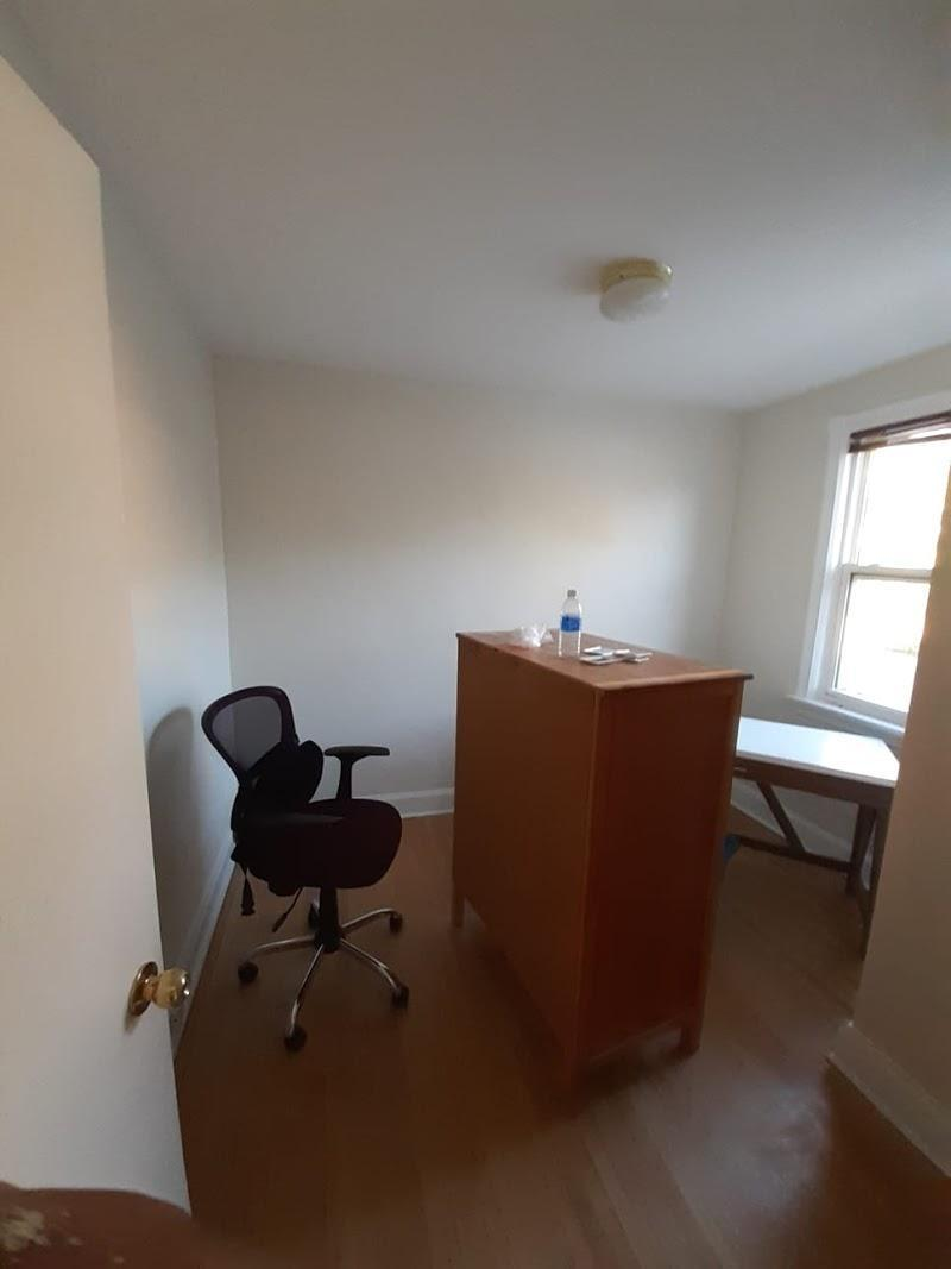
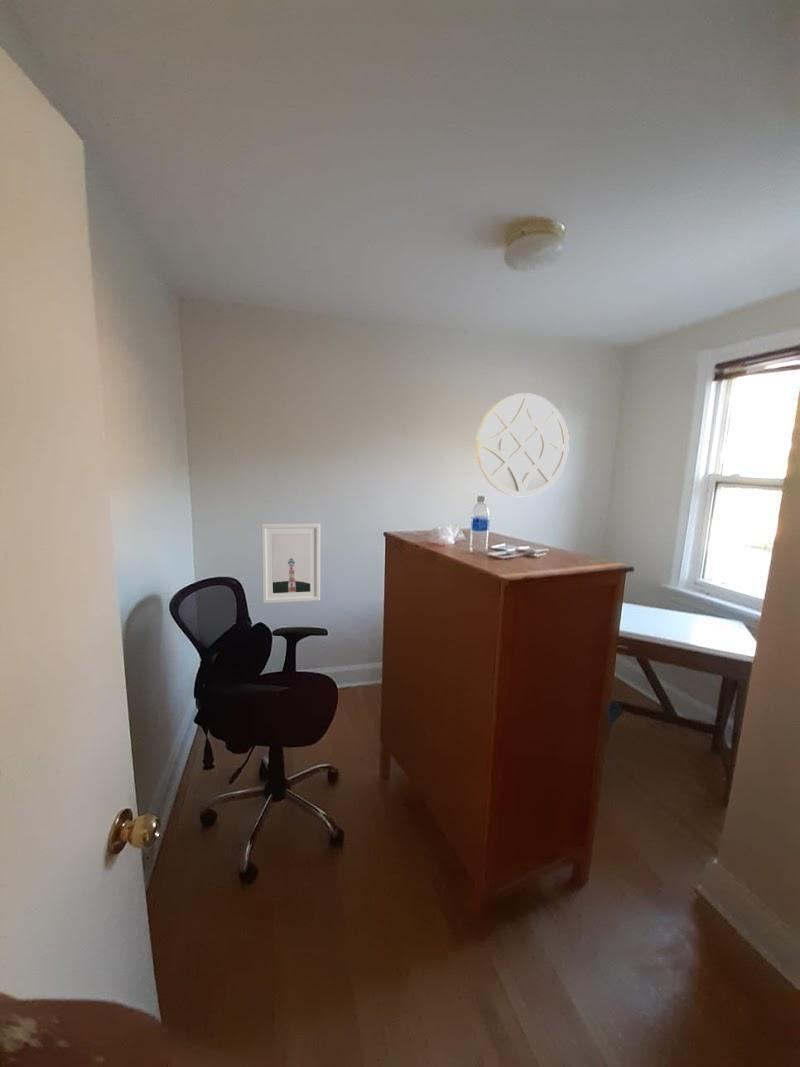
+ home mirror (523, 445)
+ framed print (291, 563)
